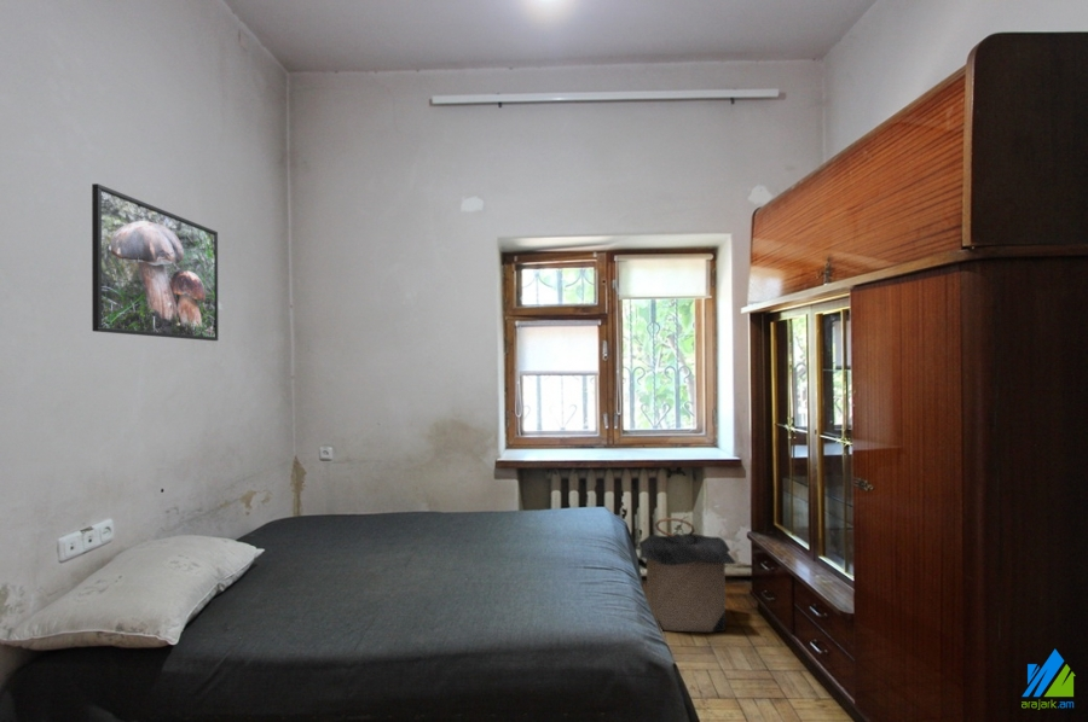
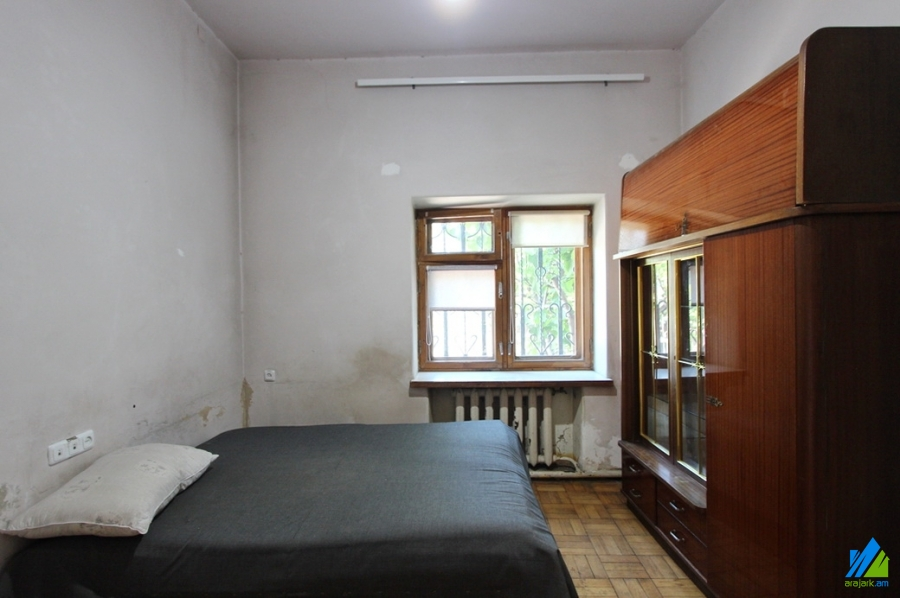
- laundry hamper (685, 567)
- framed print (164, 273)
